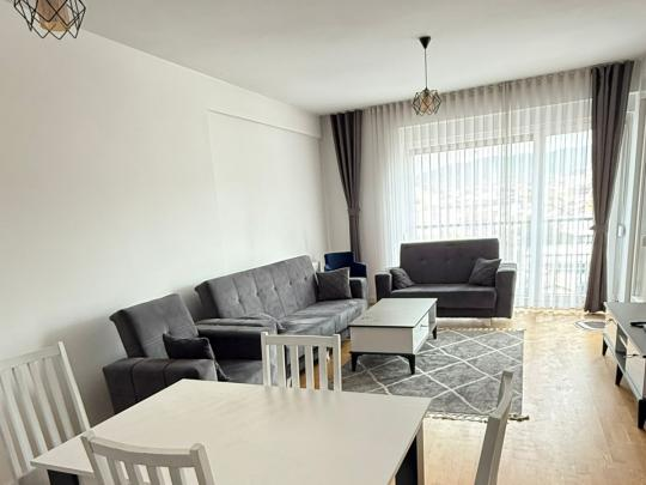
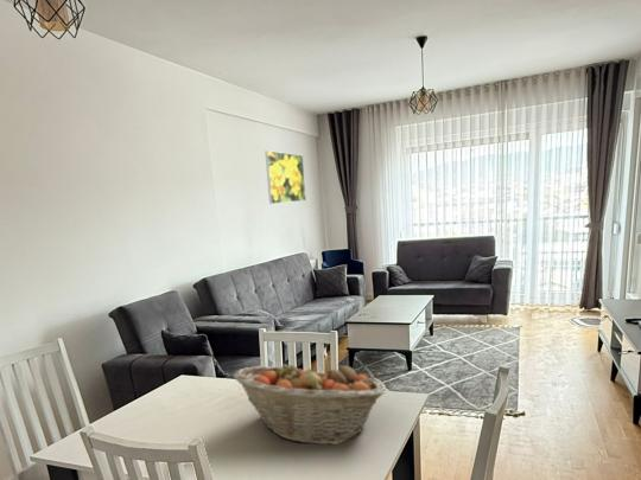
+ fruit basket (307, 391)
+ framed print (287, 178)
